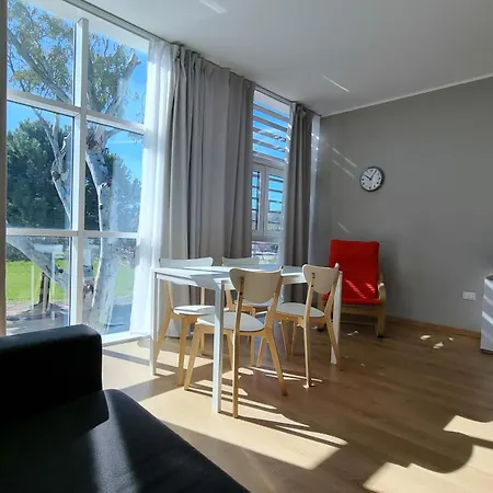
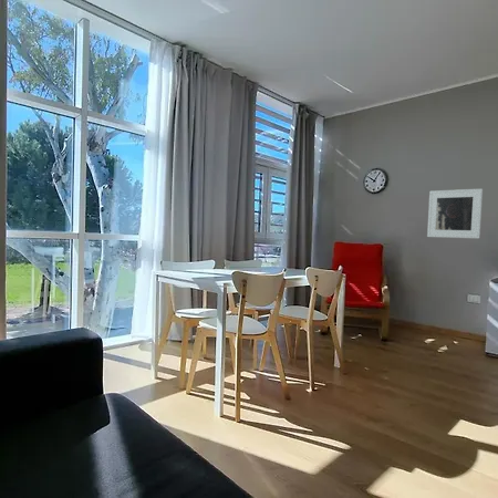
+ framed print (454, 214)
